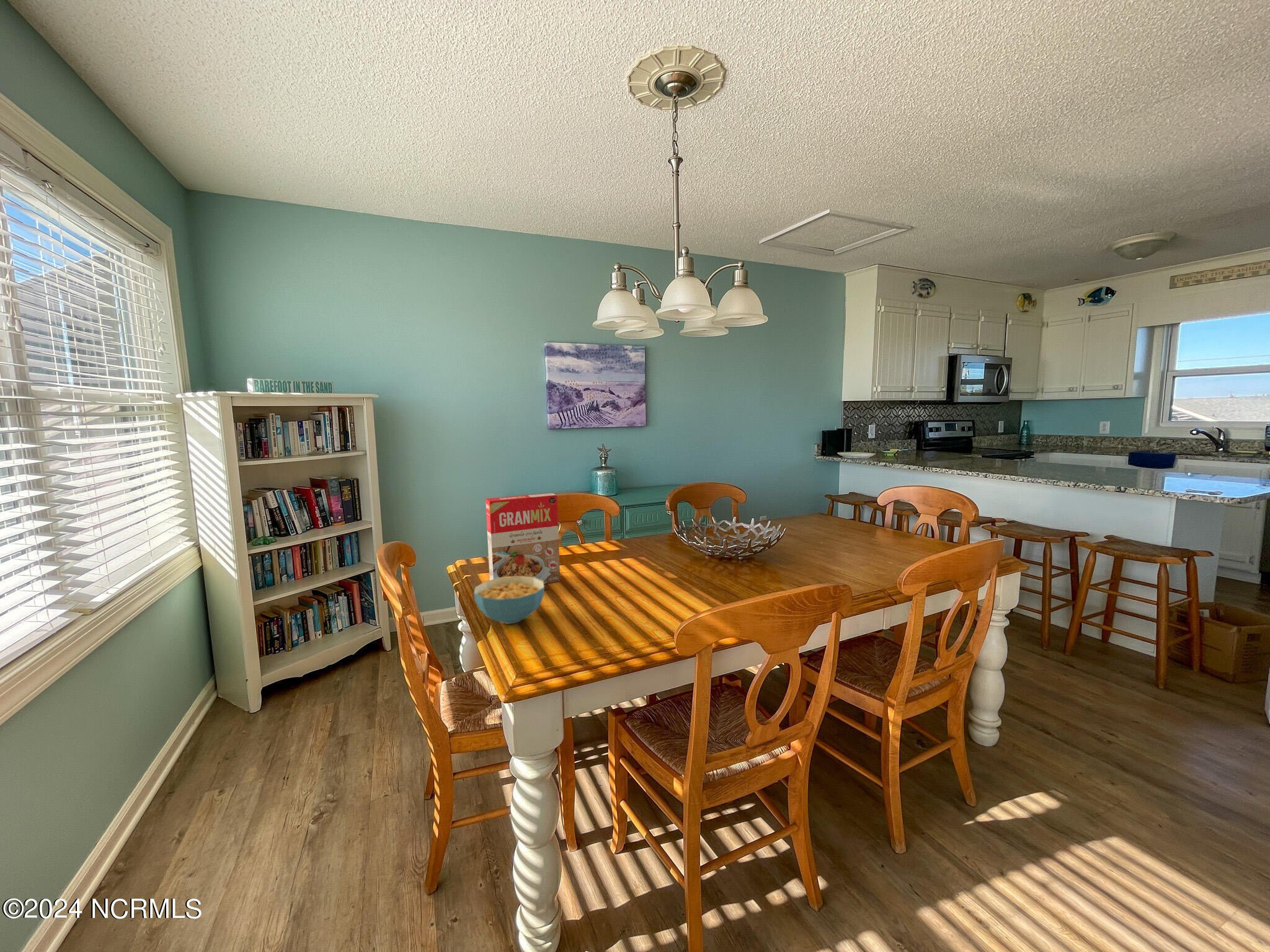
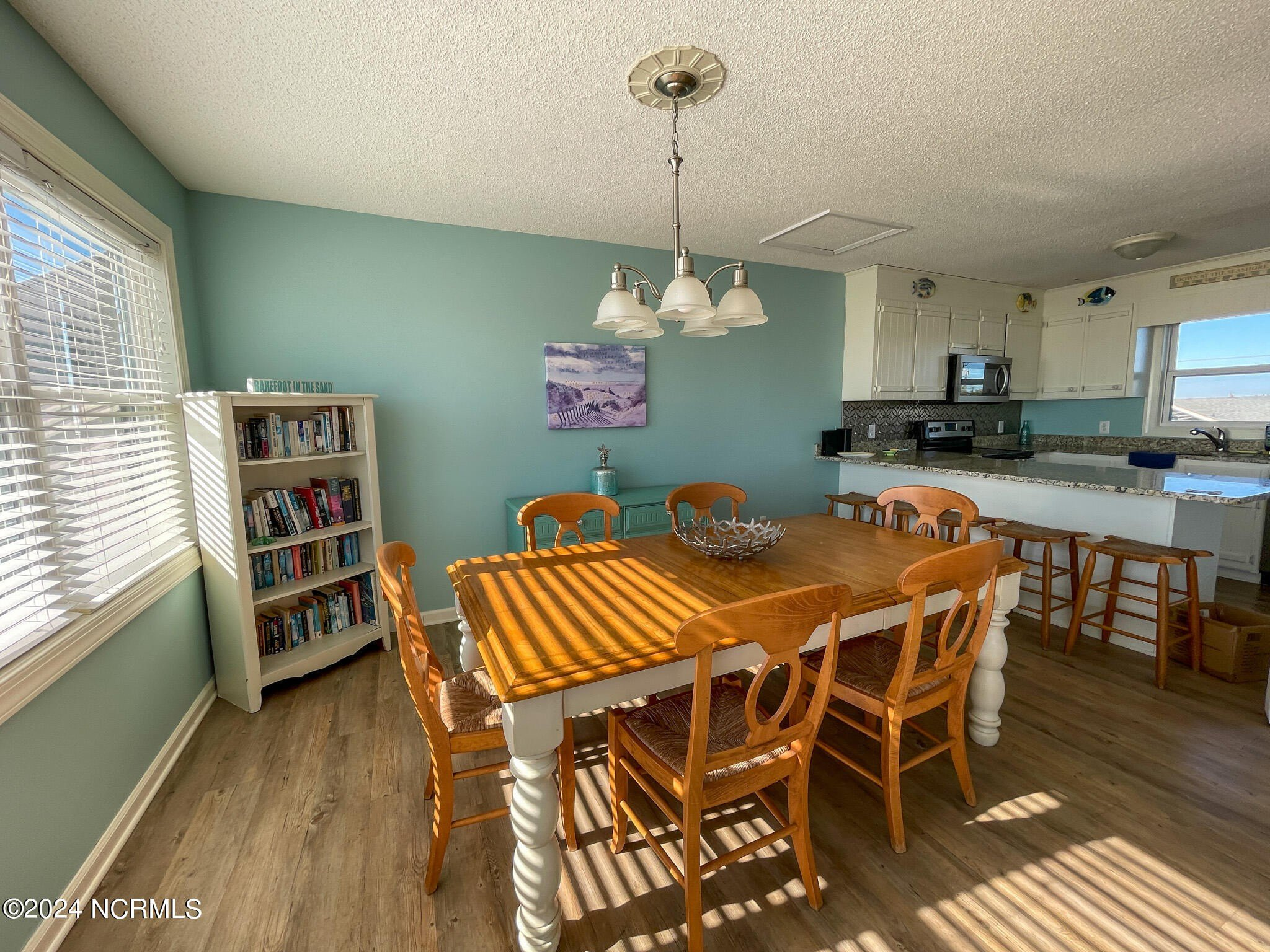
- cereal bowl (510, 603)
- cereal box (523, 540)
